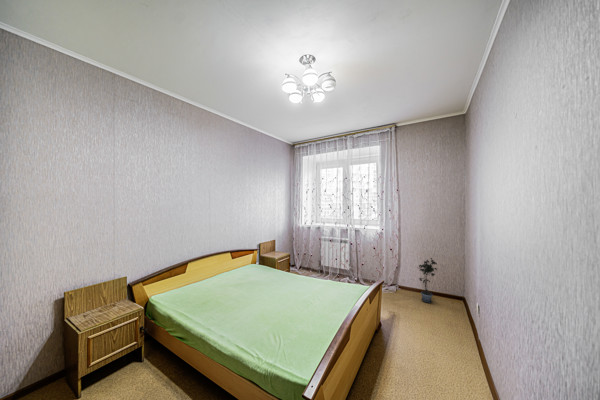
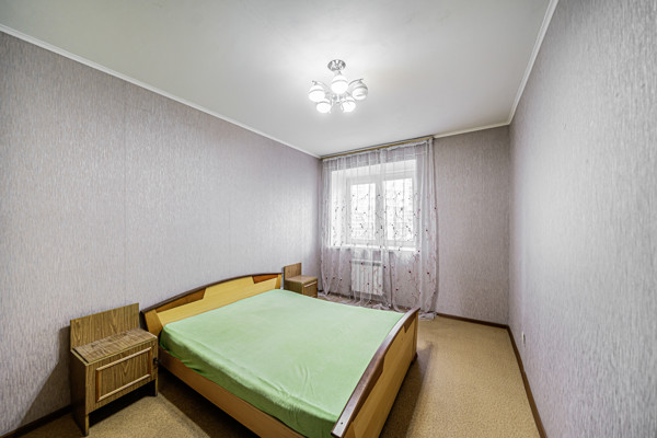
- potted plant (426, 279)
